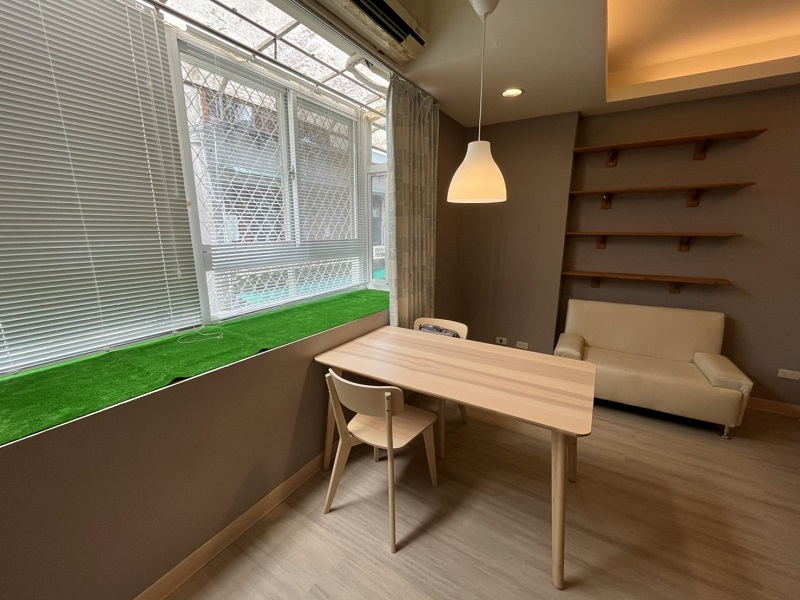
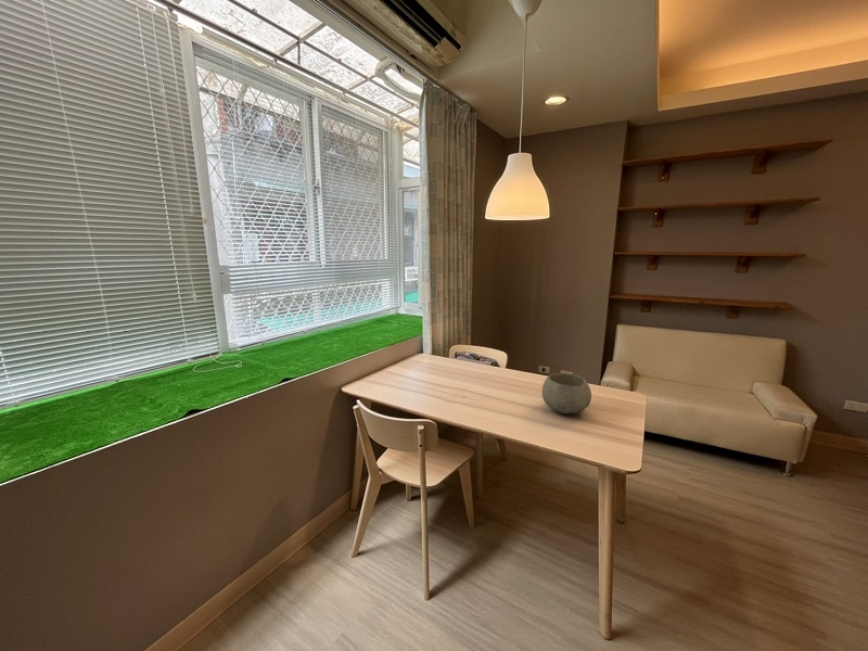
+ bowl (565, 394)
